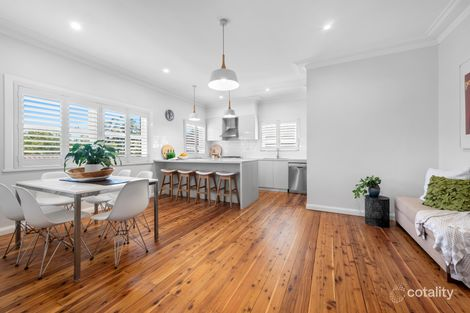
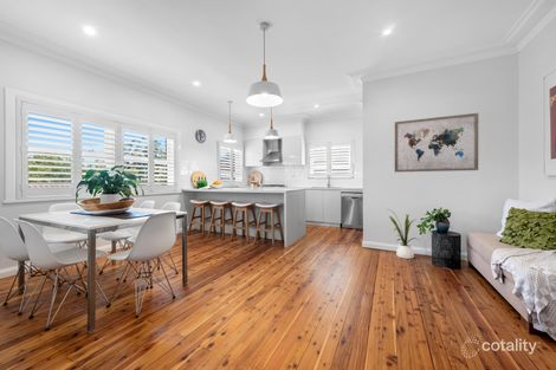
+ wall art (433, 144)
+ house plant (402, 232)
